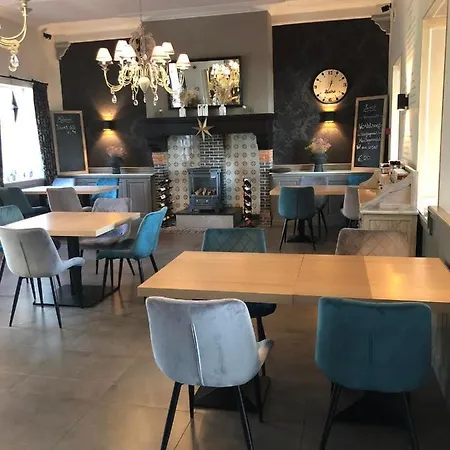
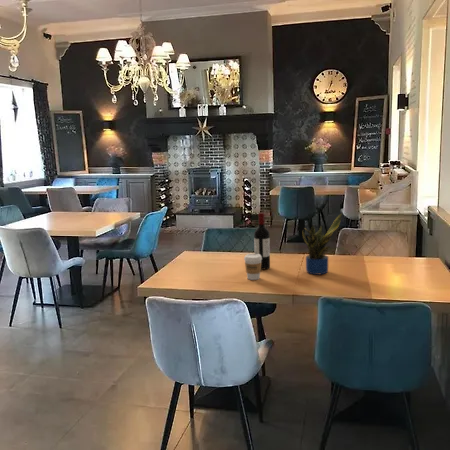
+ coffee cup (253, 266)
+ potted plant (321, 242)
+ wine bottle (261, 240)
